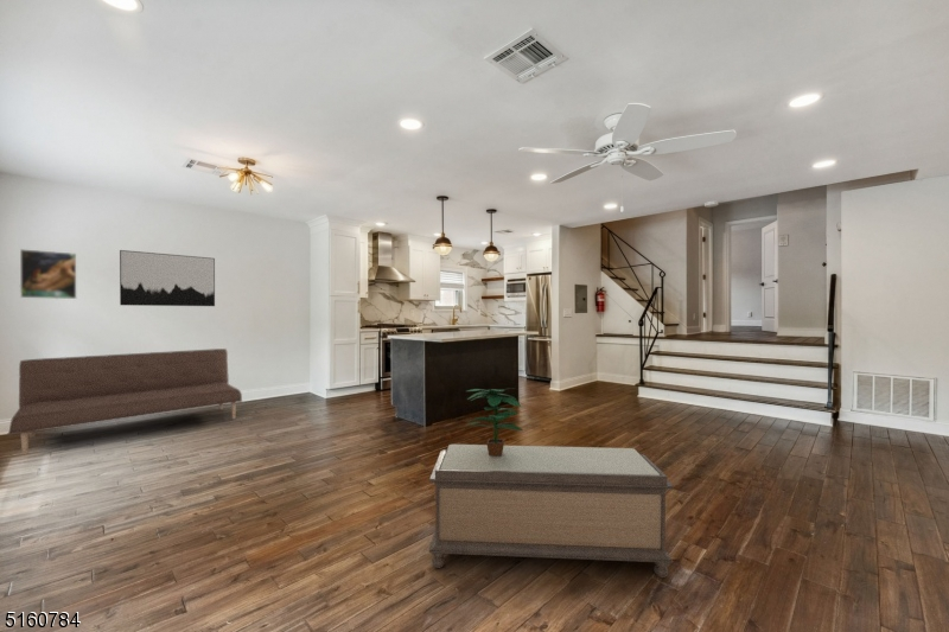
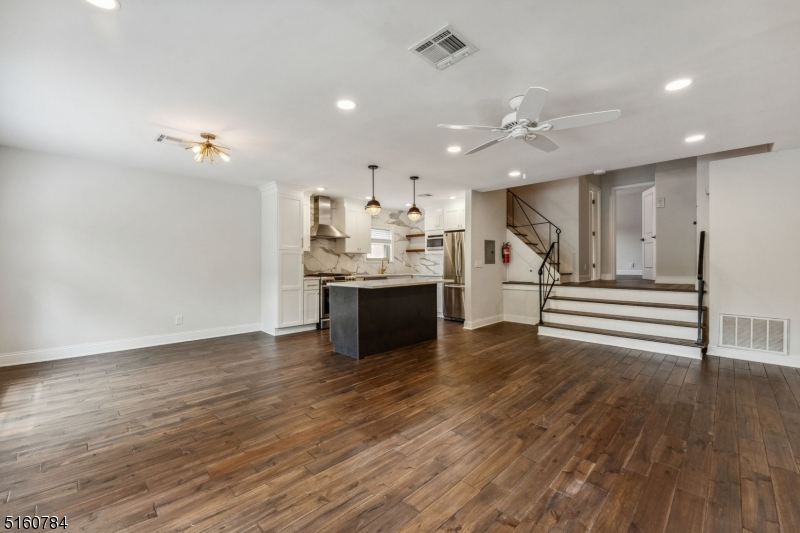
- potted plant (493, 421)
- bench (543, 503)
- wall art (170, 280)
- sofa (139, 390)
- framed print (49, 274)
